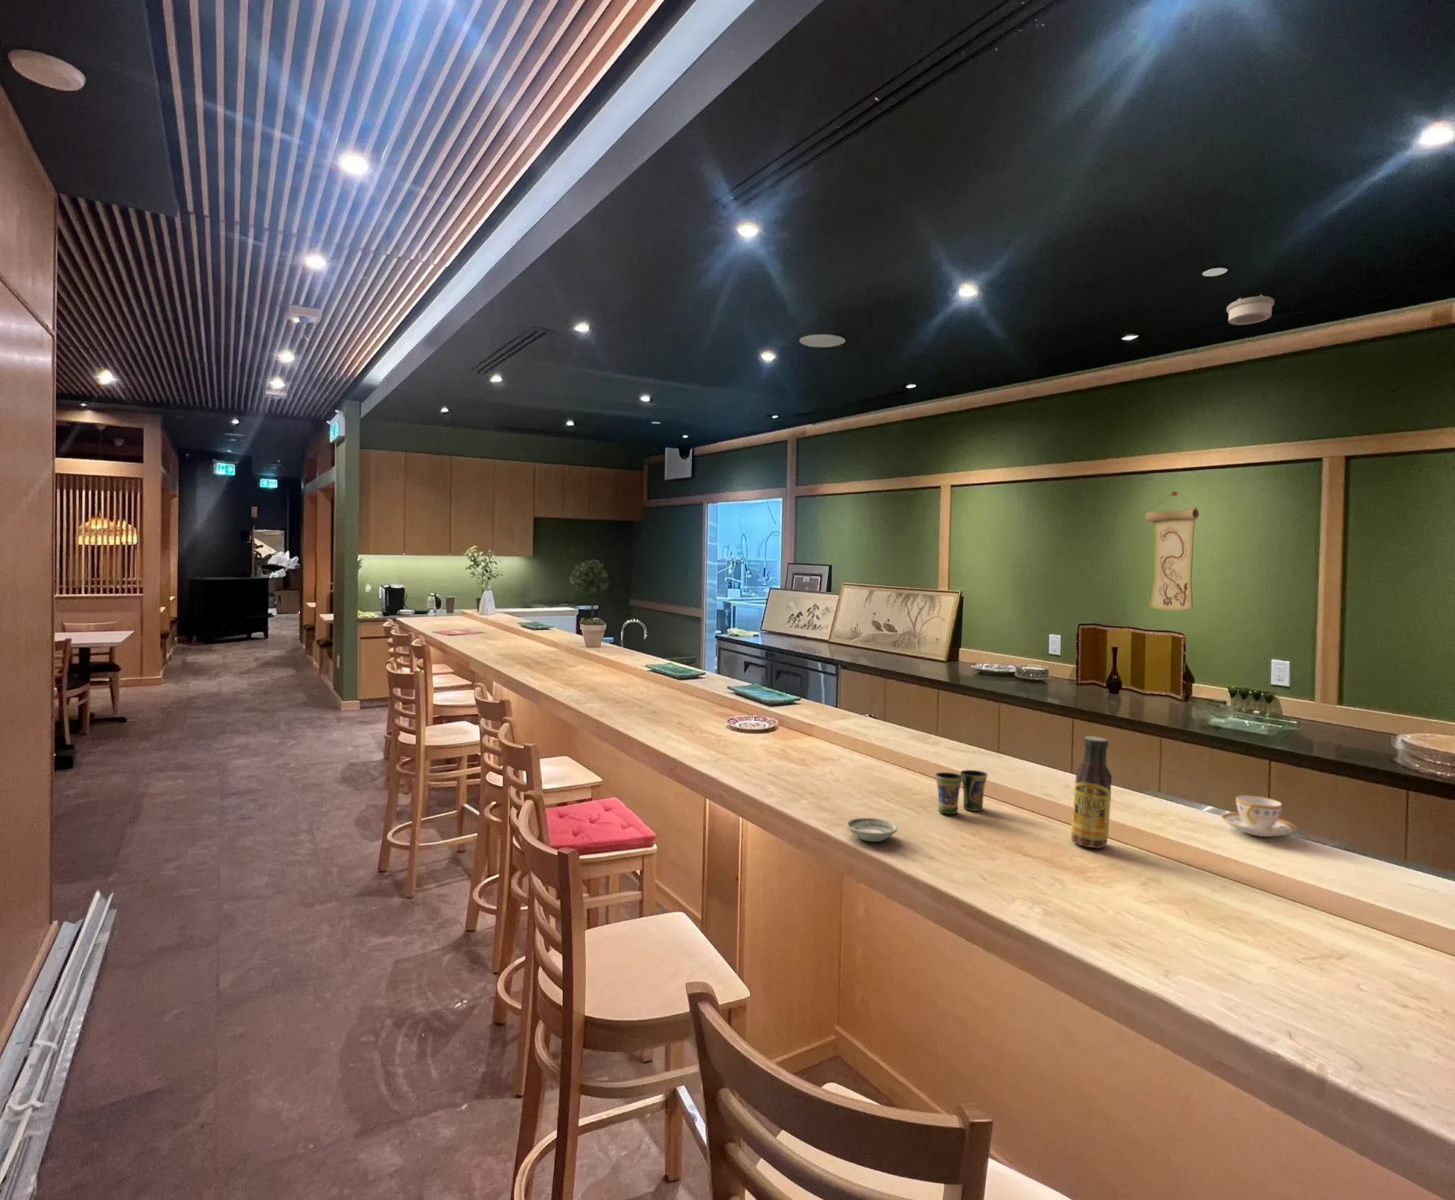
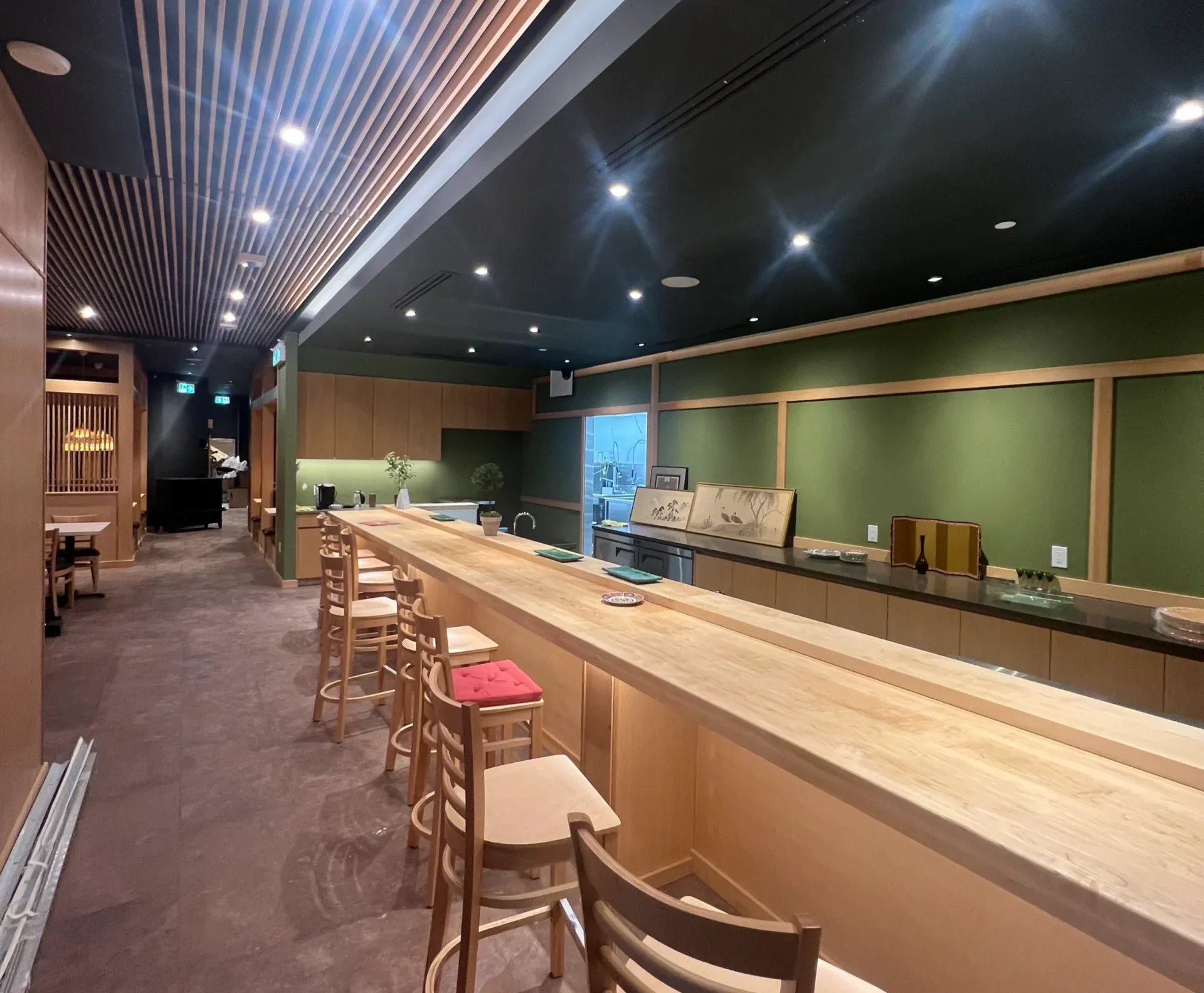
- sauce bottle (1091, 790)
- smoke detector (1250, 308)
- saucer (871, 831)
- wall scroll (1170, 550)
- teacup (1258, 817)
- cup (958, 793)
